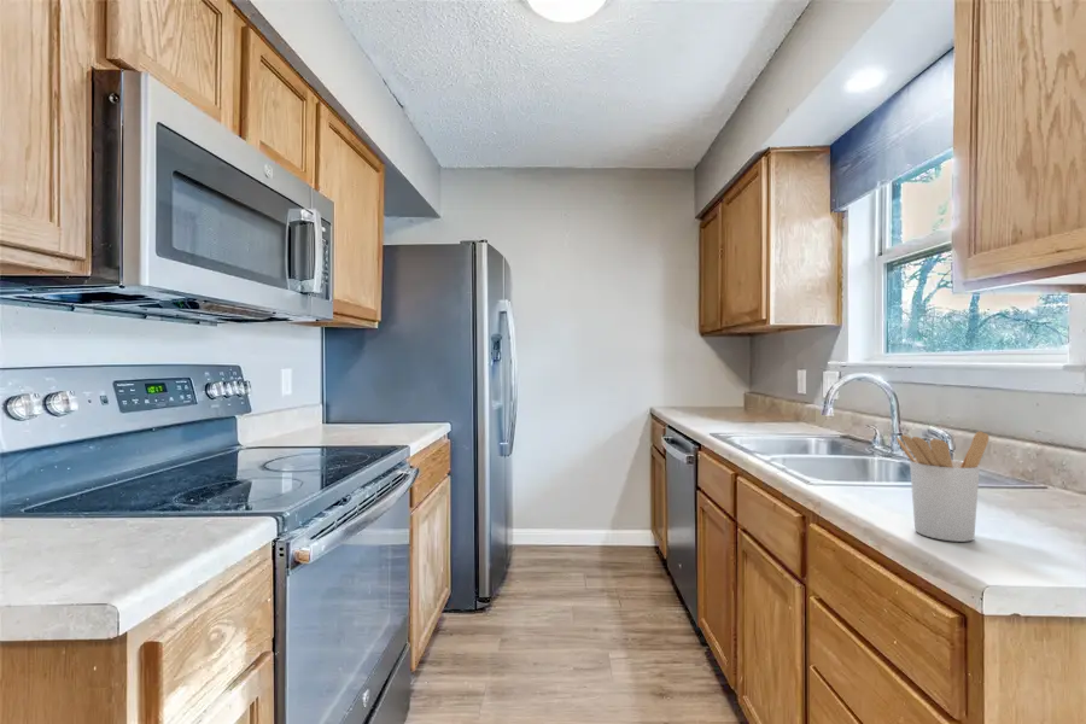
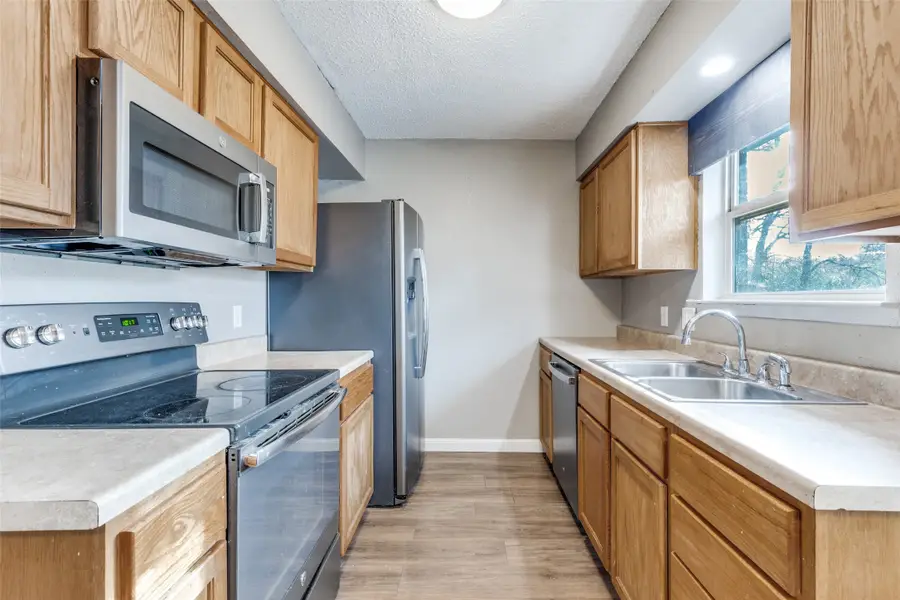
- utensil holder (938, 483)
